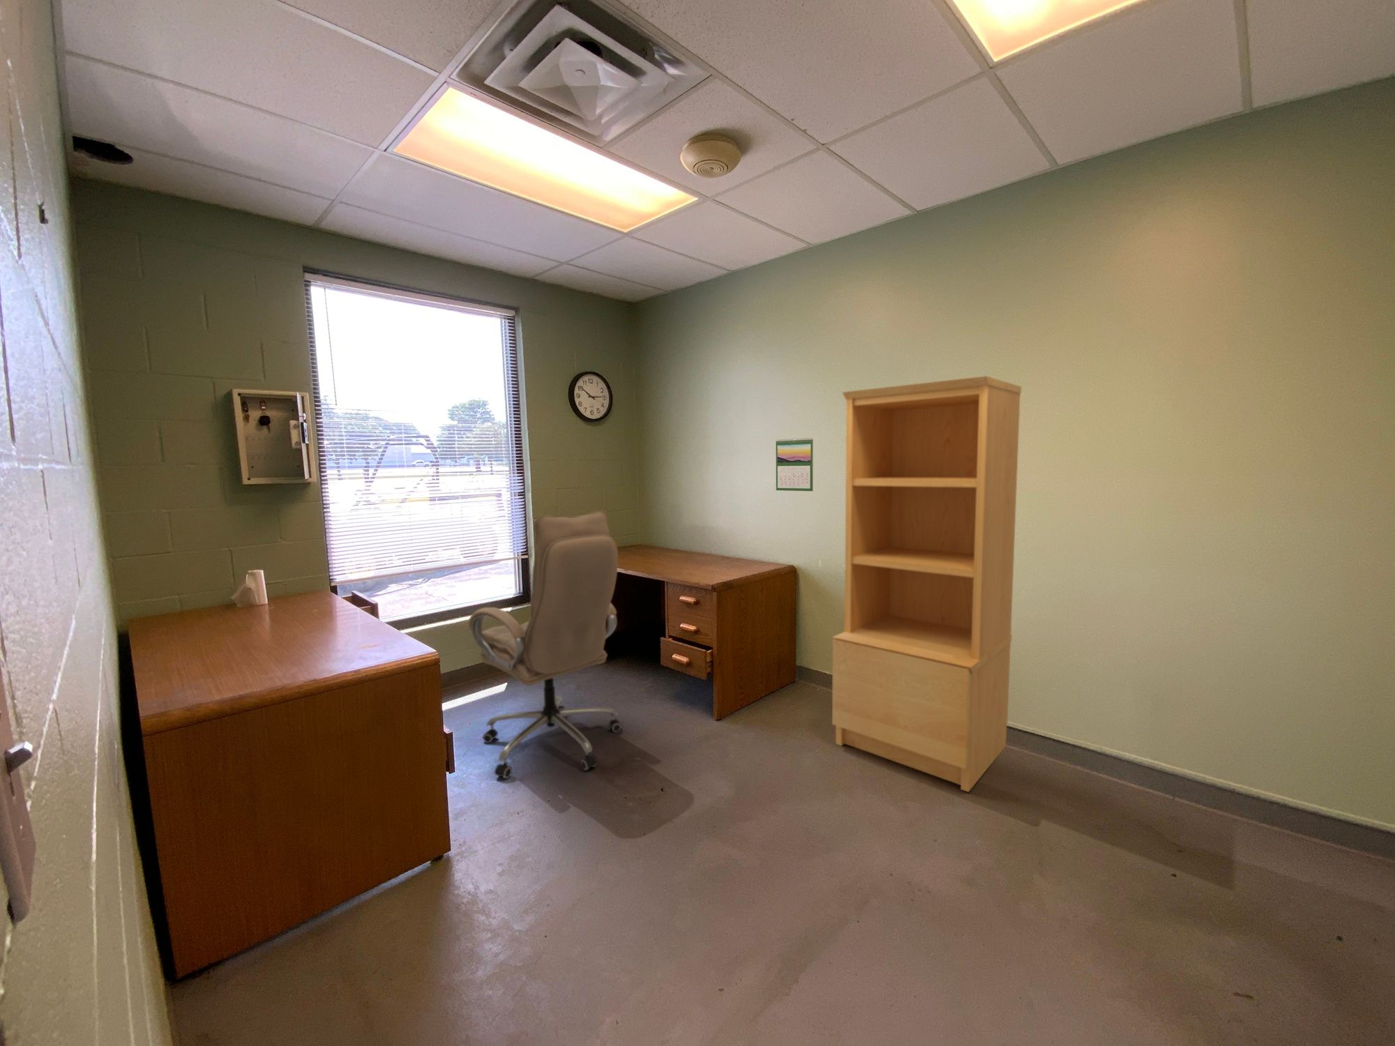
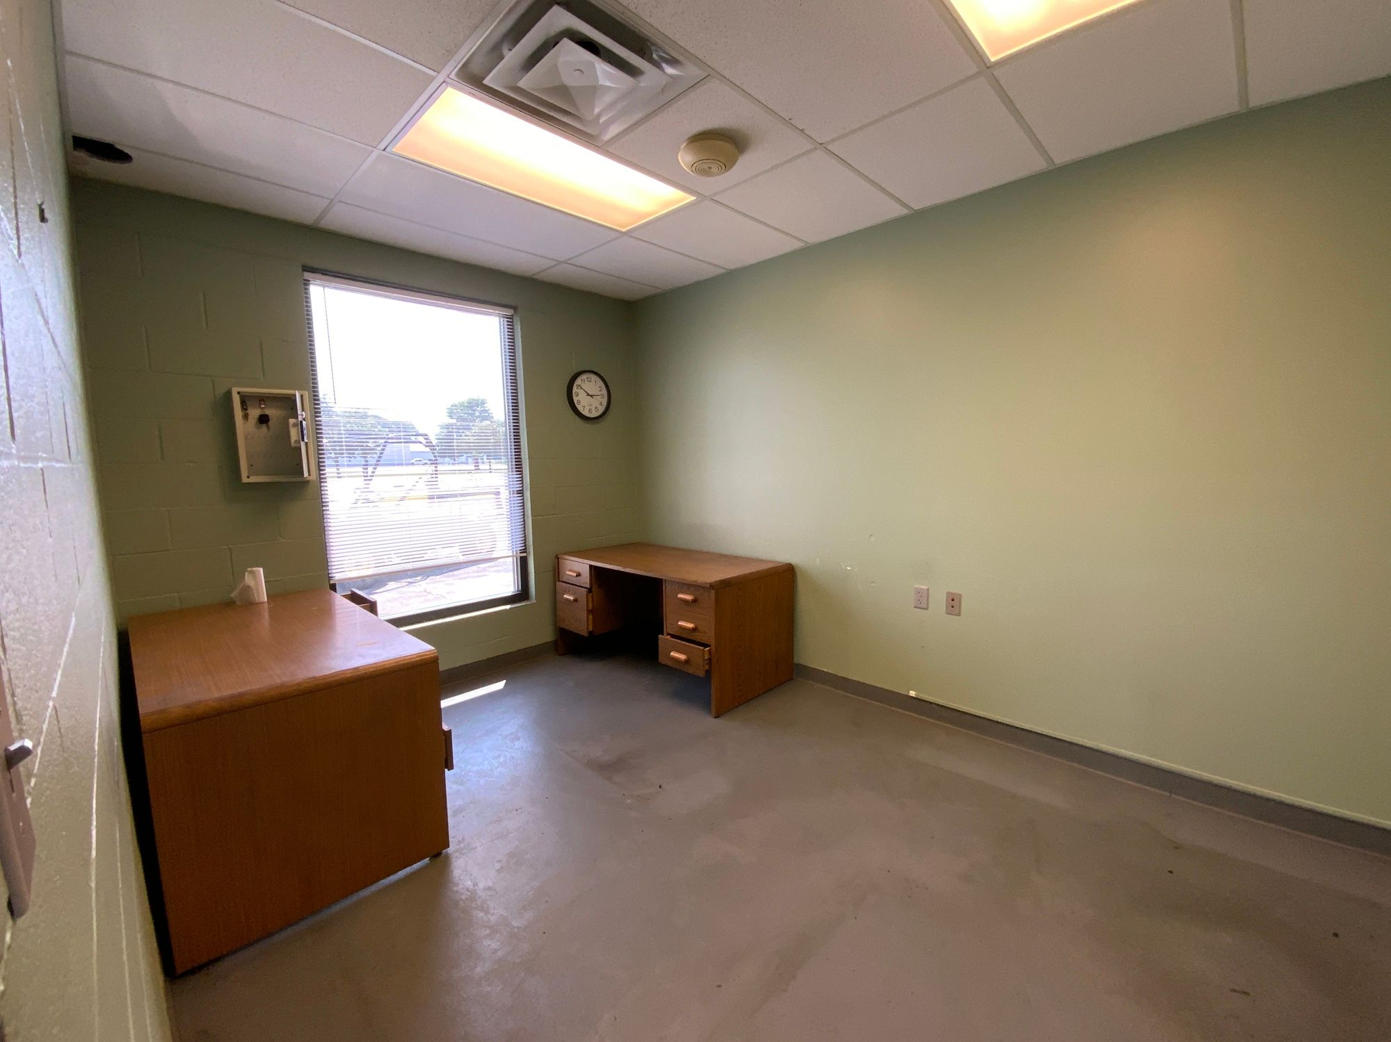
- calendar (794, 465)
- office chair (548, 630)
- bookcase (922, 572)
